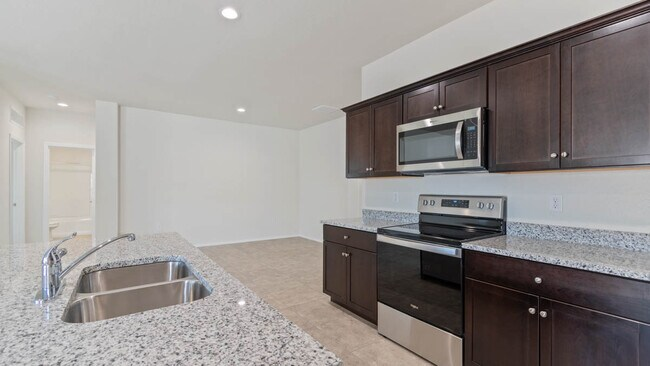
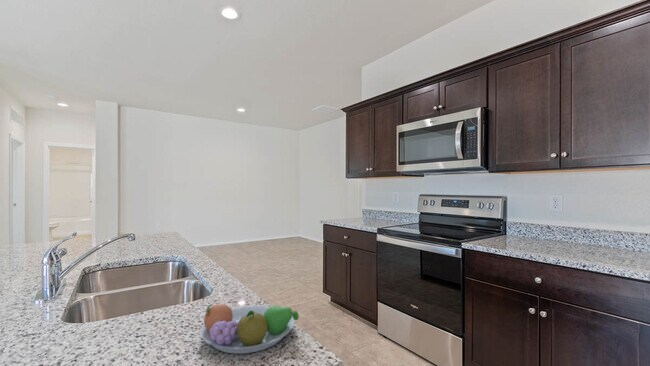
+ fruit bowl (251, 316)
